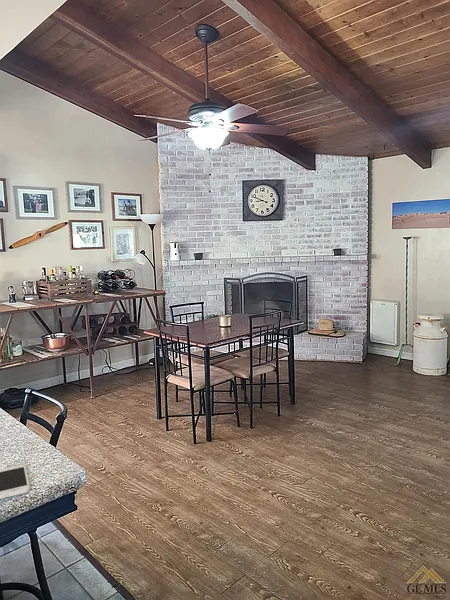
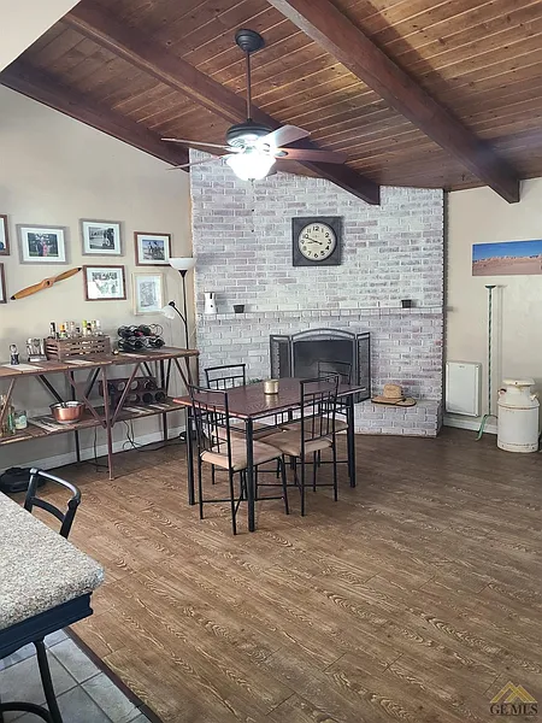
- smartphone (12, 480)
